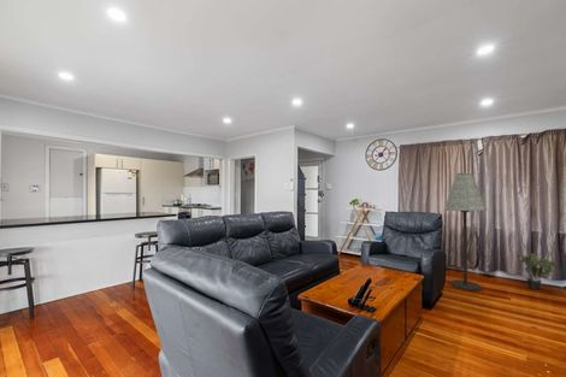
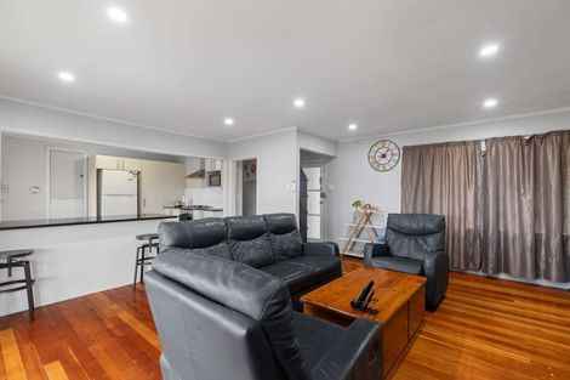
- floor lamp (465, 229)
- potted plant (535, 271)
